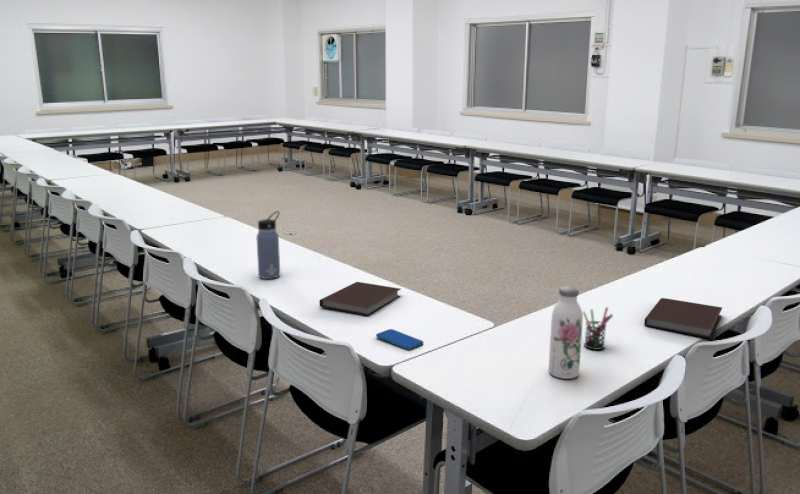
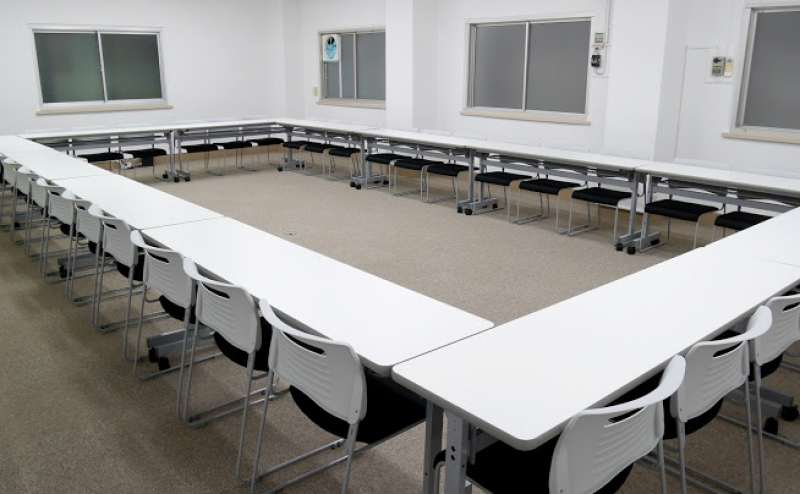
- smartphone (399, 339)
- notebook (684, 316)
- water bottle (269, 244)
- pen holder (595, 327)
- notebook (361, 297)
- water bottle (566, 331)
